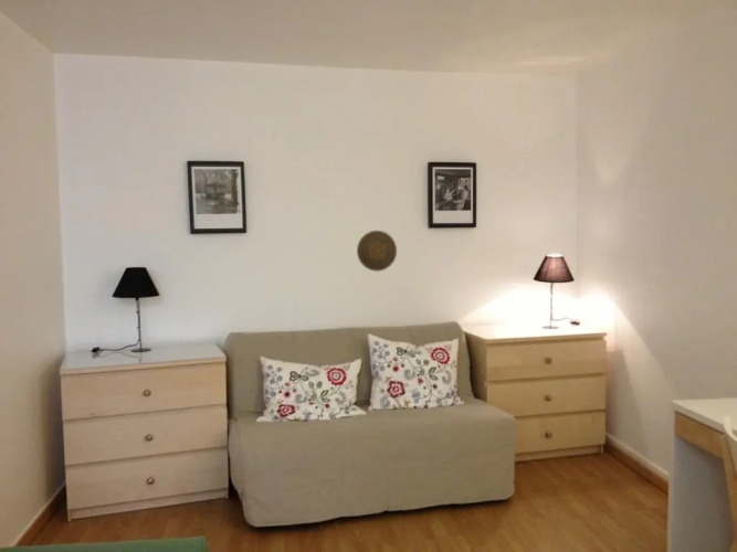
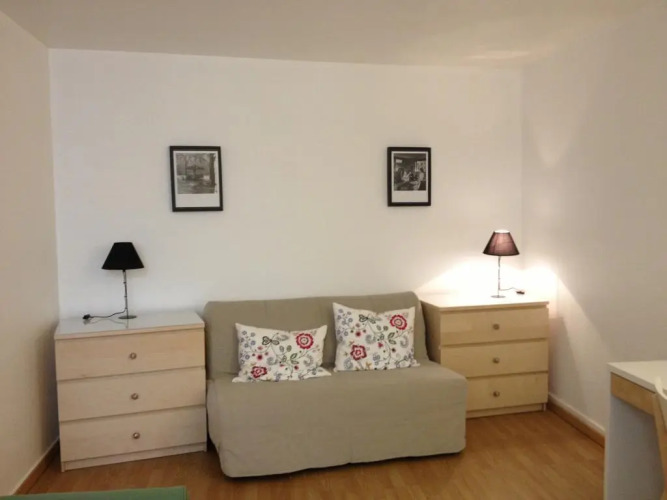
- decorative plate (377, 251)
